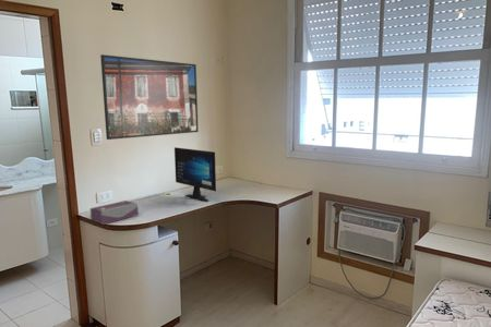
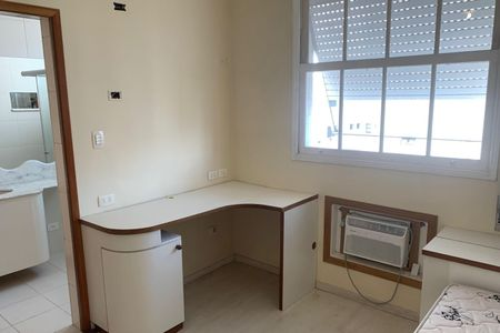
- tissue box (115, 210)
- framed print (155, 98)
- computer monitor (199, 173)
